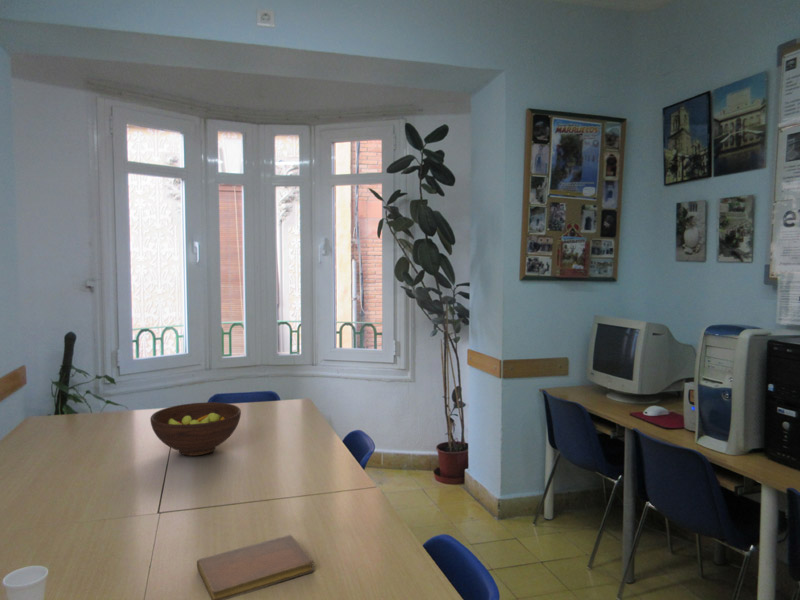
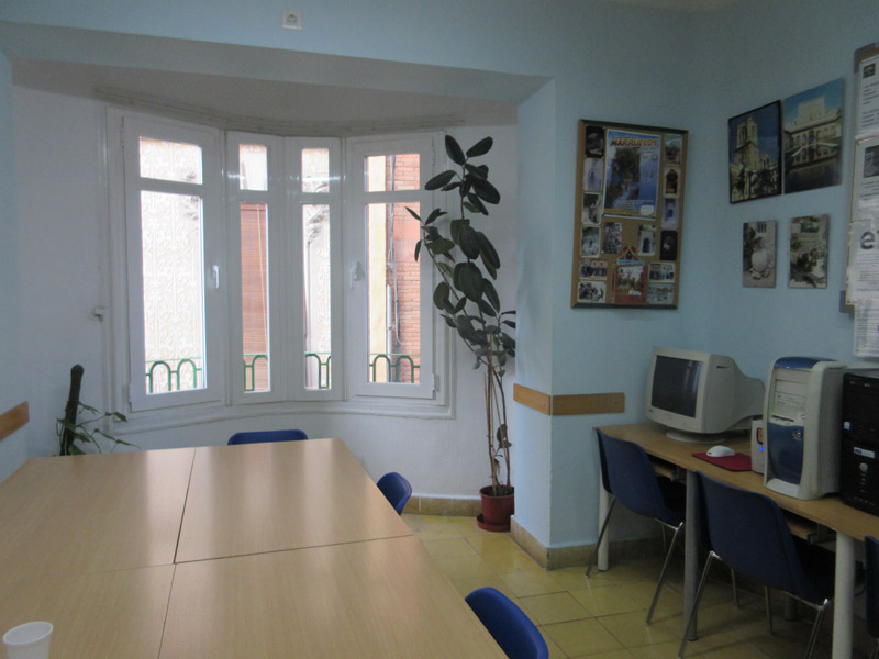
- notebook (255, 564)
- fruit bowl (197, 432)
